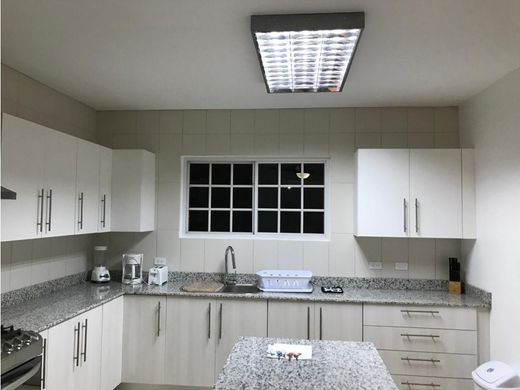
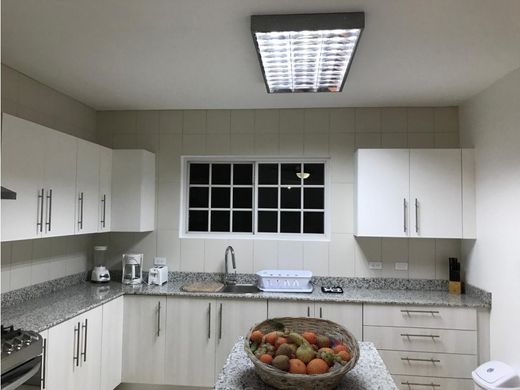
+ fruit basket (300, 351)
